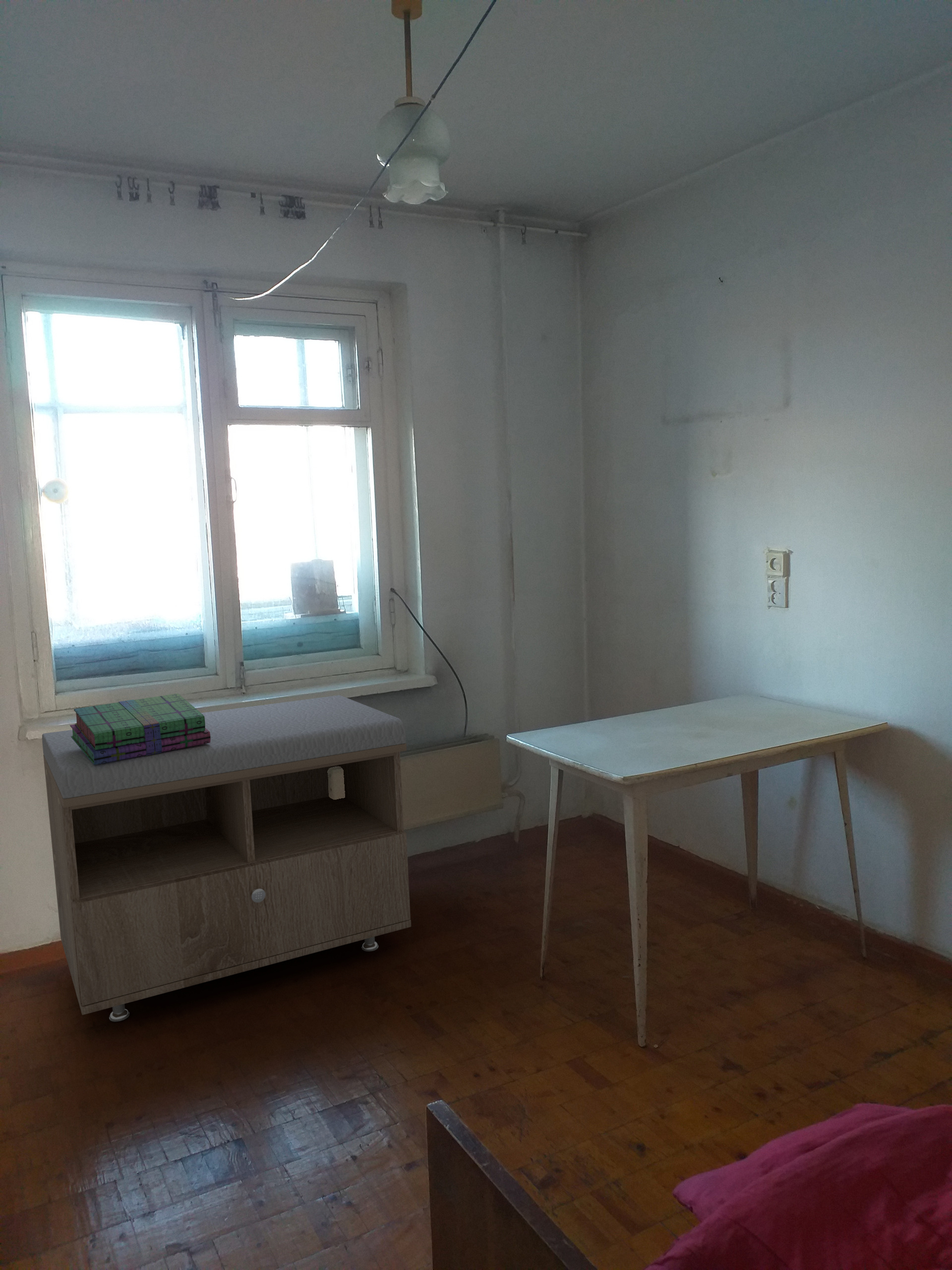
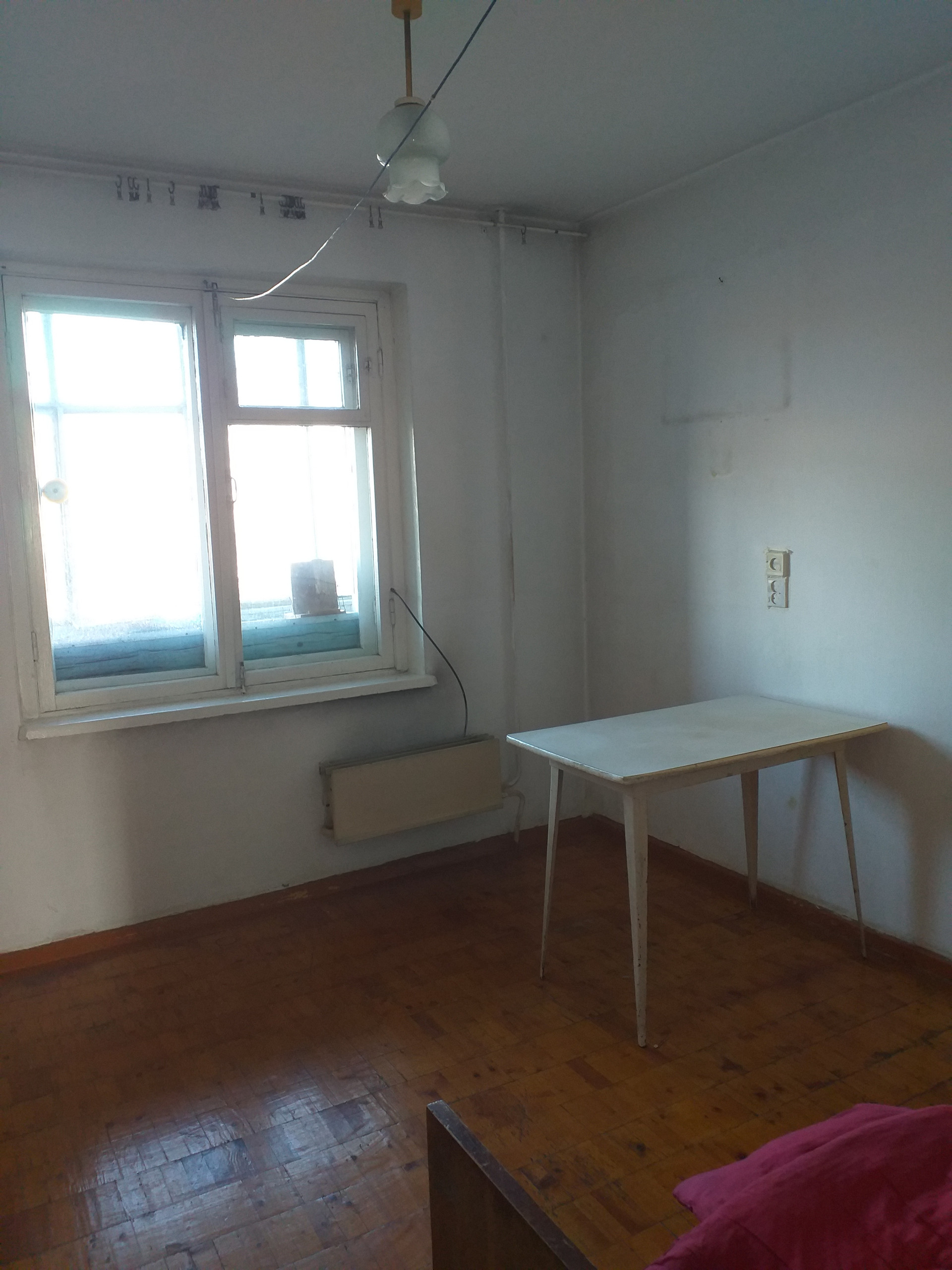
- storage bench (230, 844)
- stack of books (140, 731)
